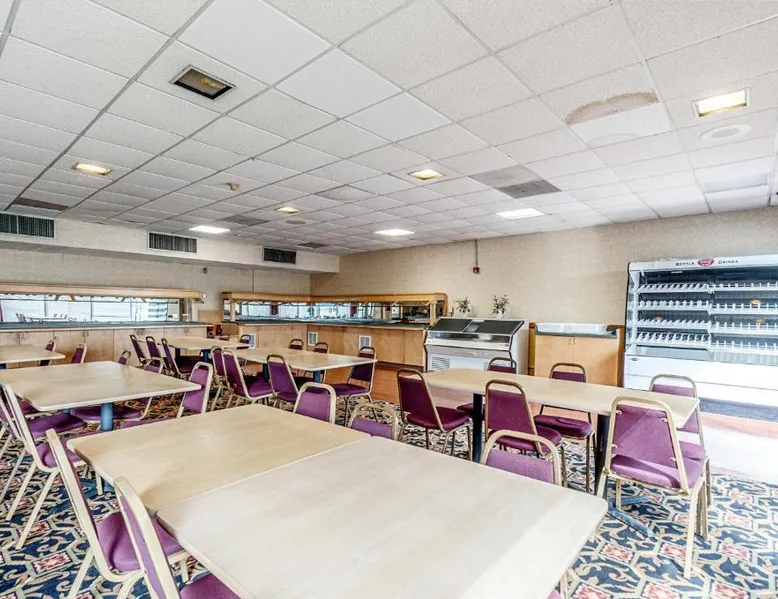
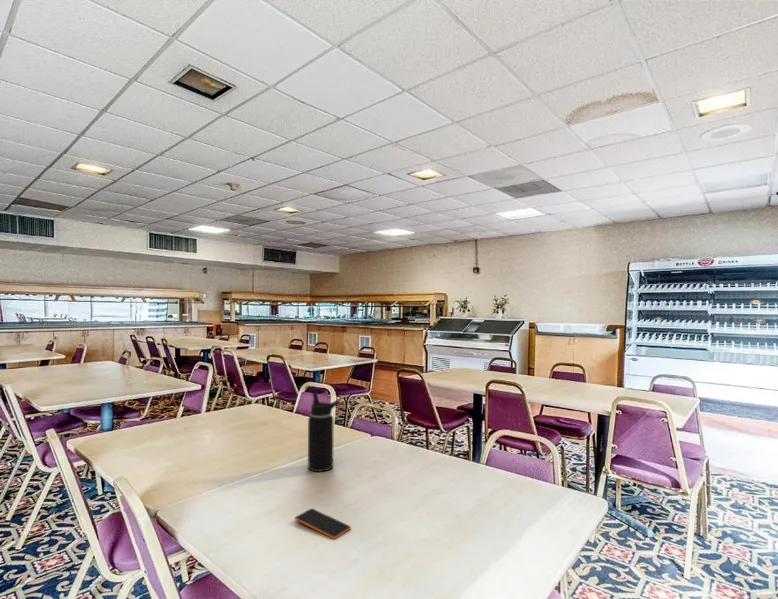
+ smartphone (322, 522)
+ water bottle (323, 430)
